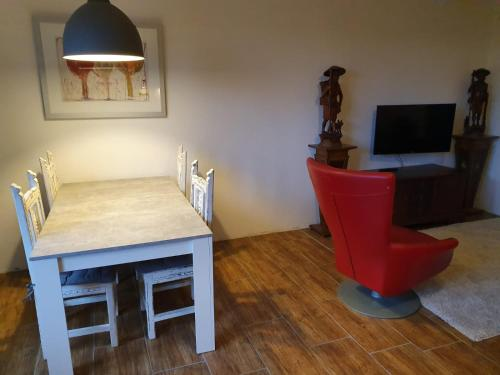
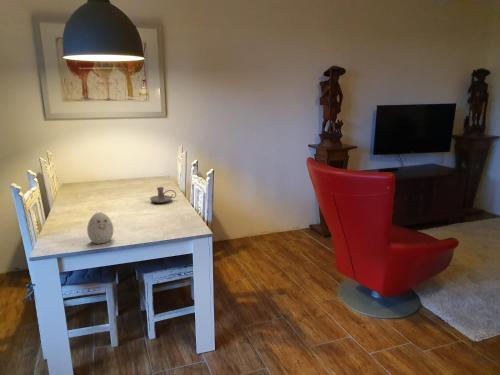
+ decorative egg (100, 226)
+ candle holder (163, 194)
